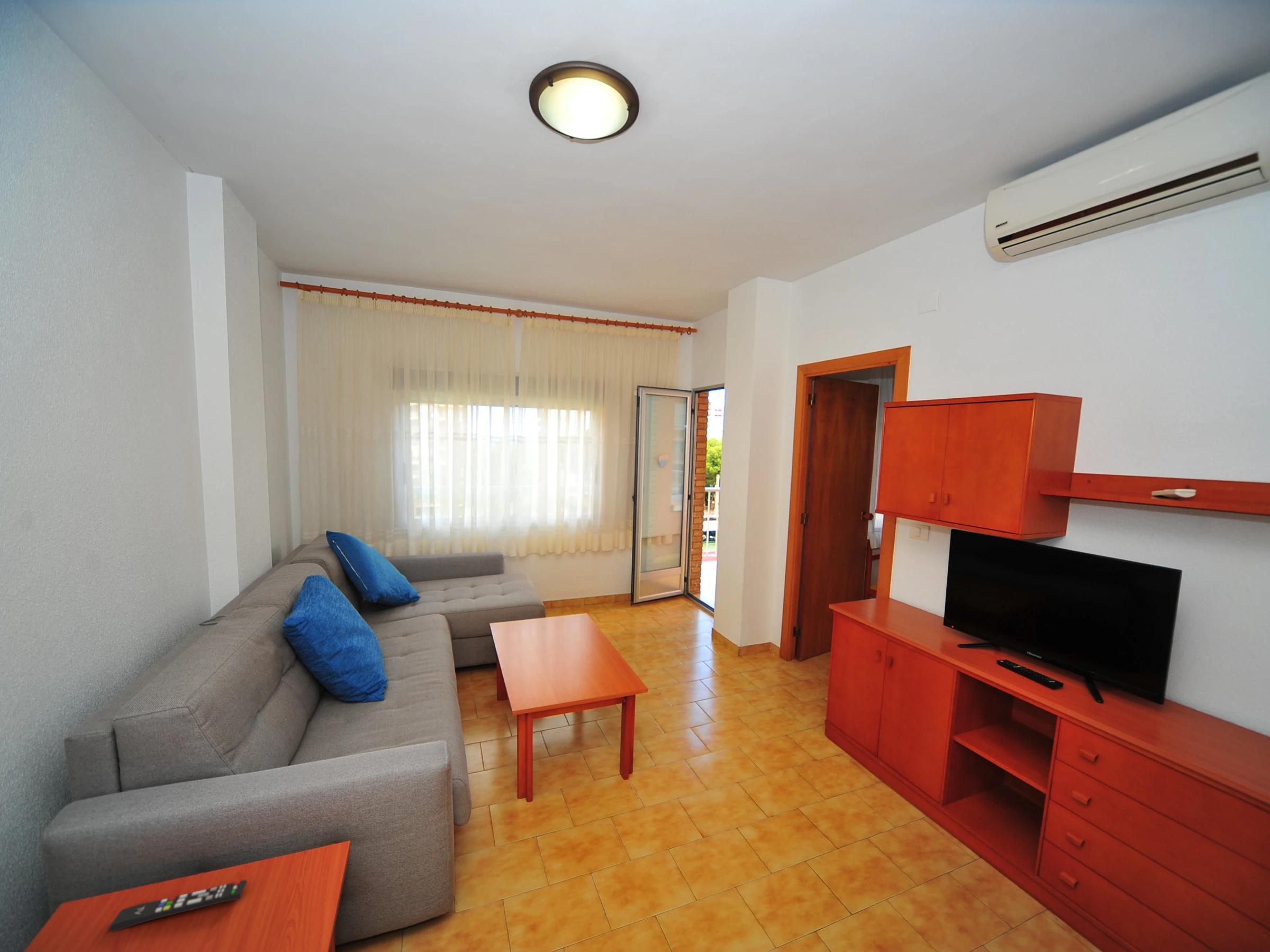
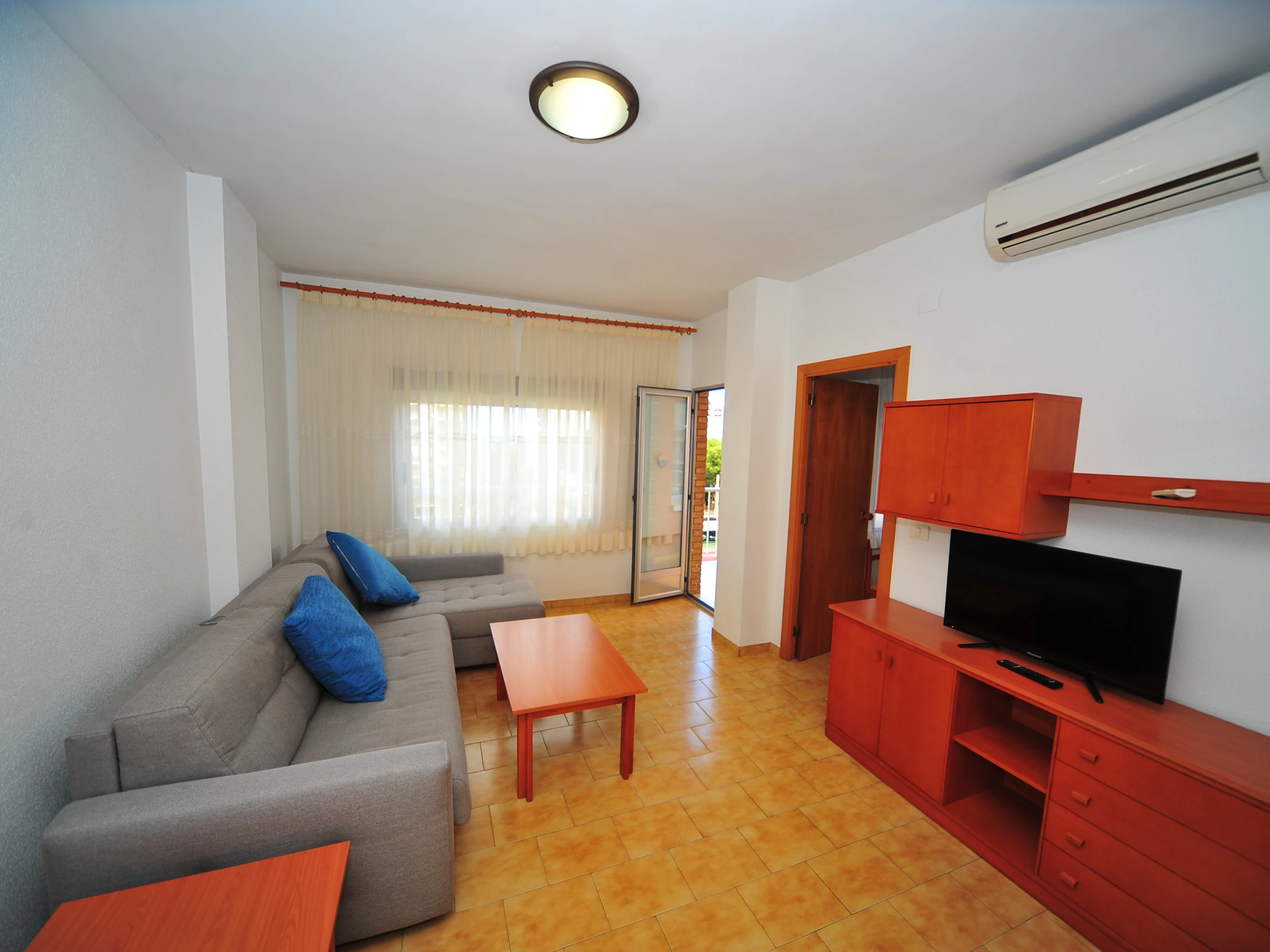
- remote control (182, 904)
